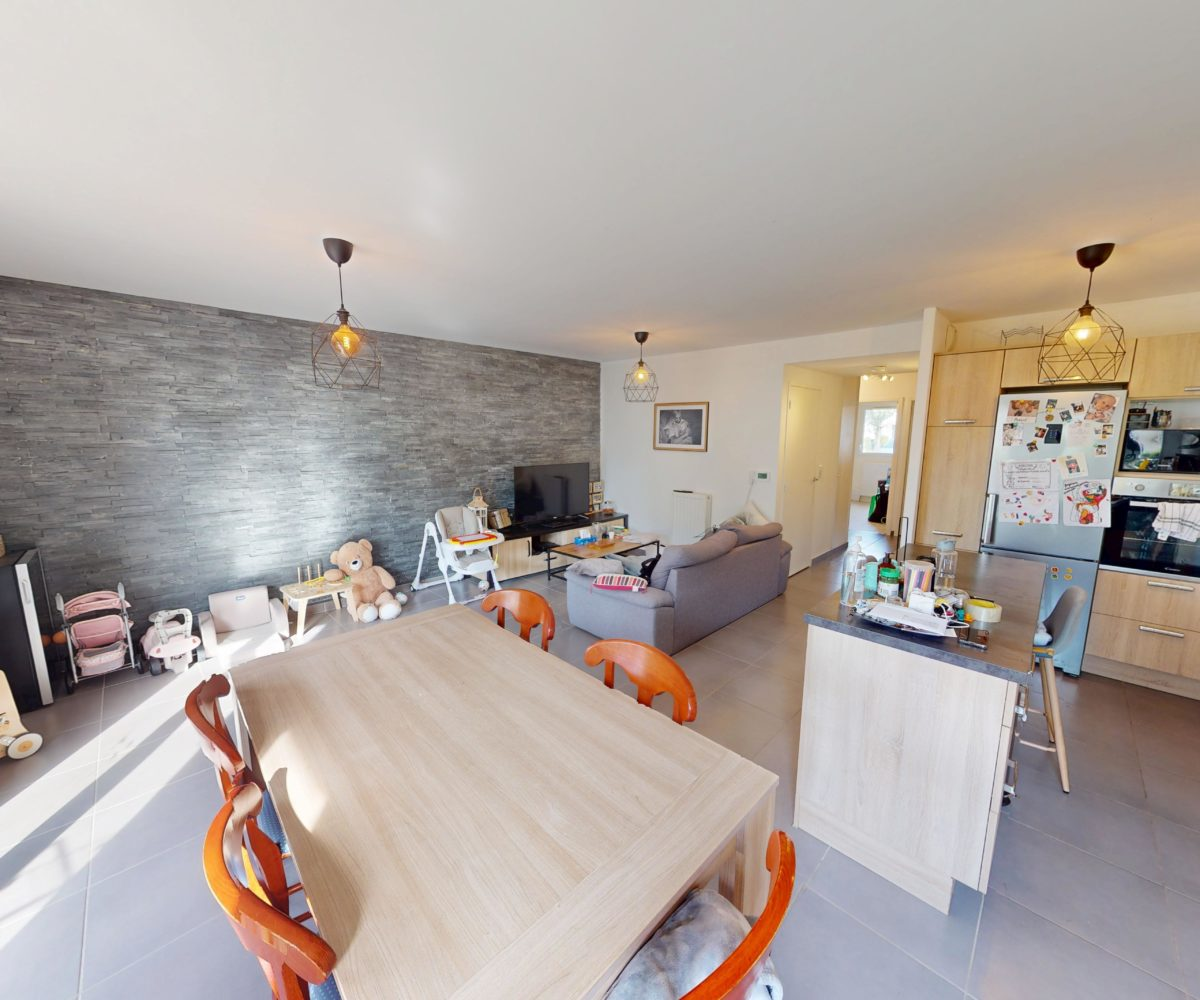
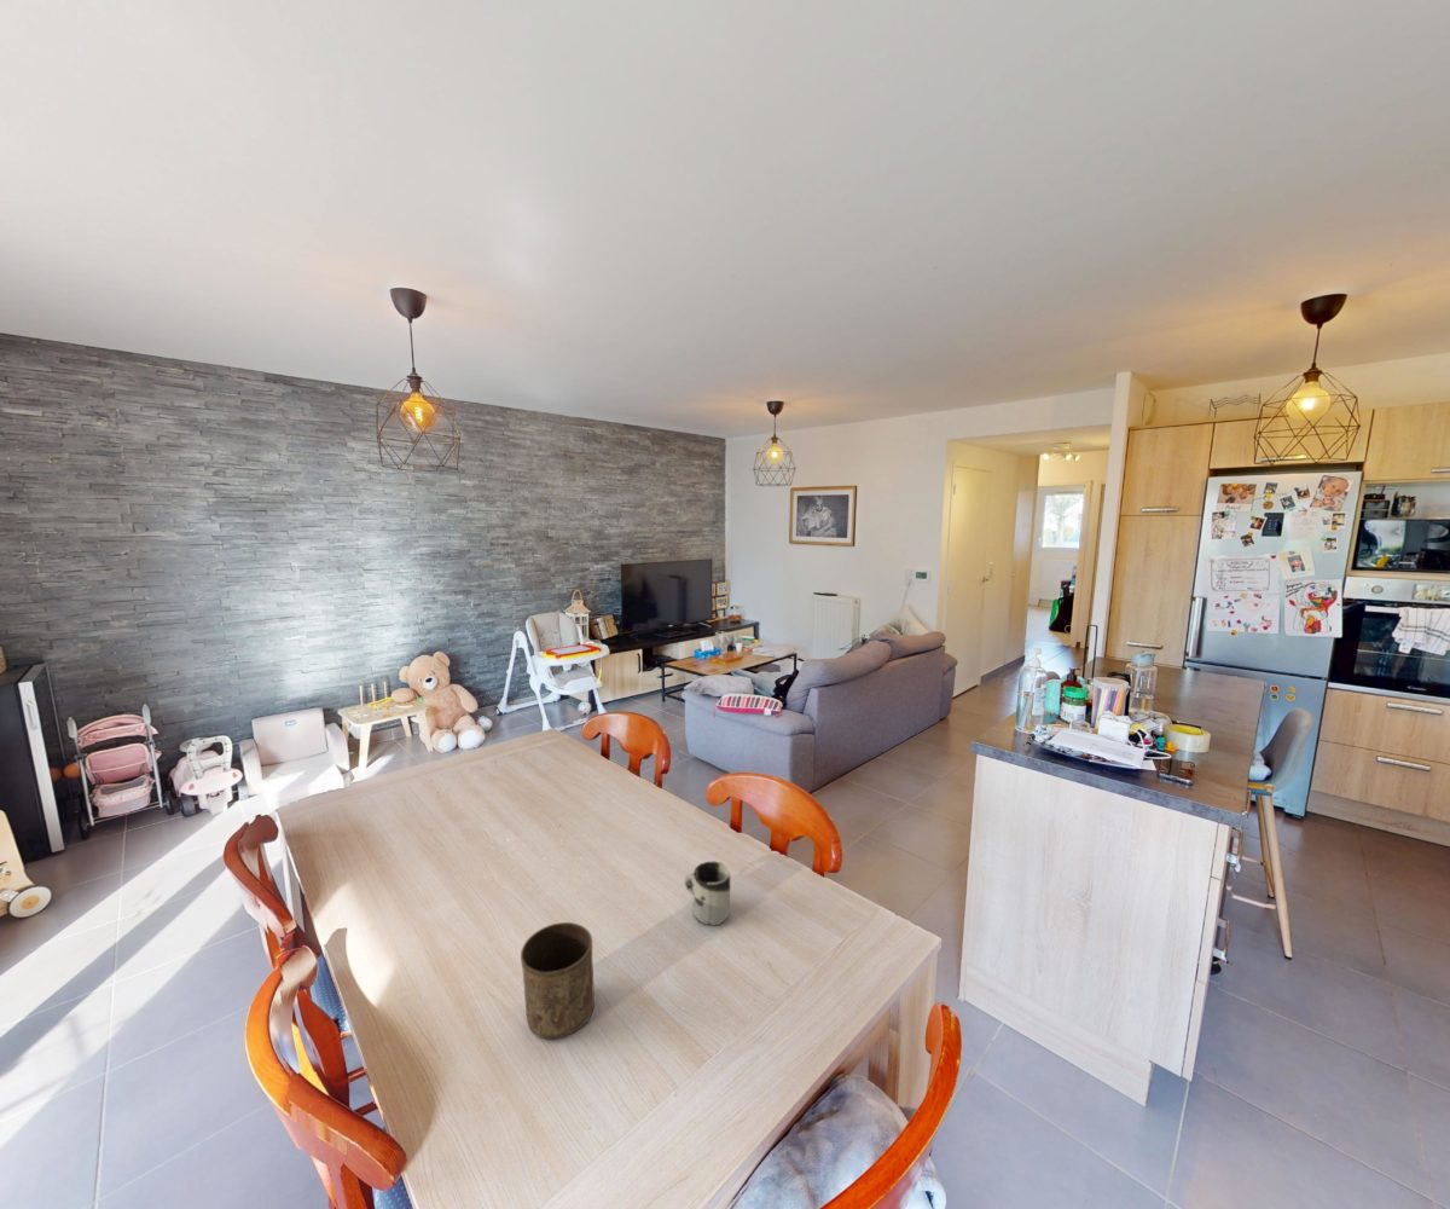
+ cup (558, 979)
+ cup (706, 890)
